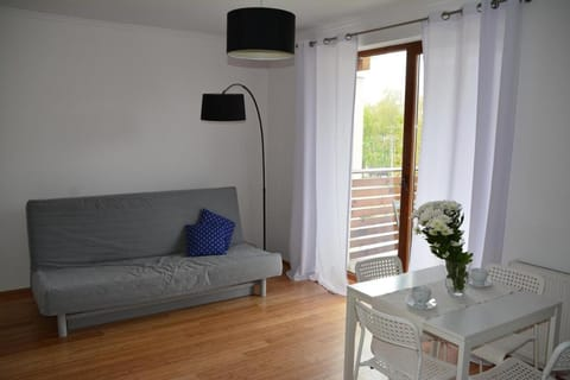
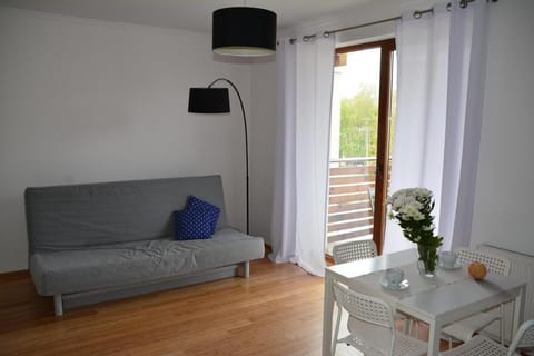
+ apple (477, 269)
